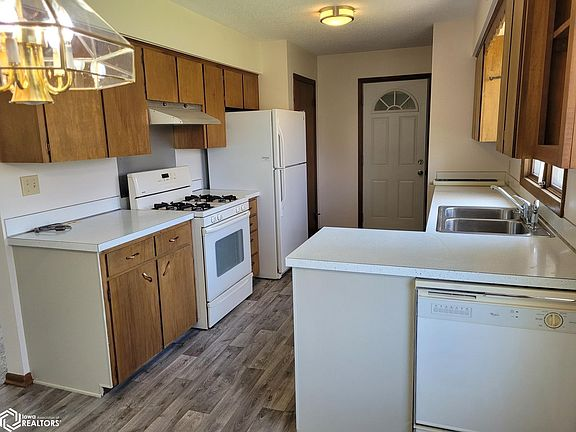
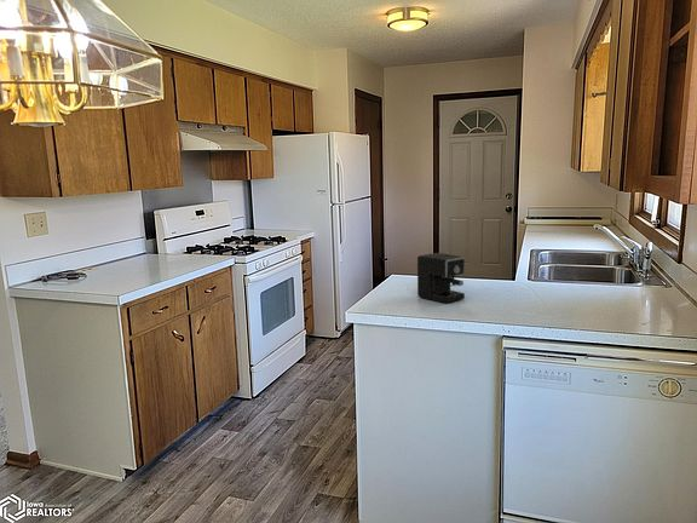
+ coffee maker (454, 272)
